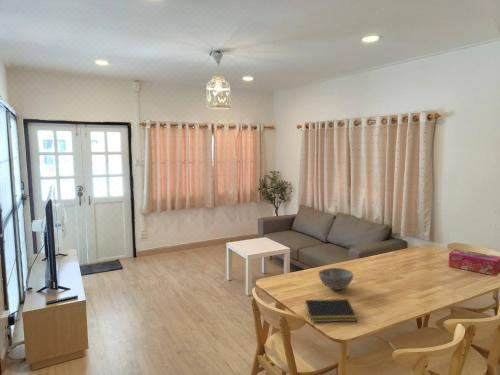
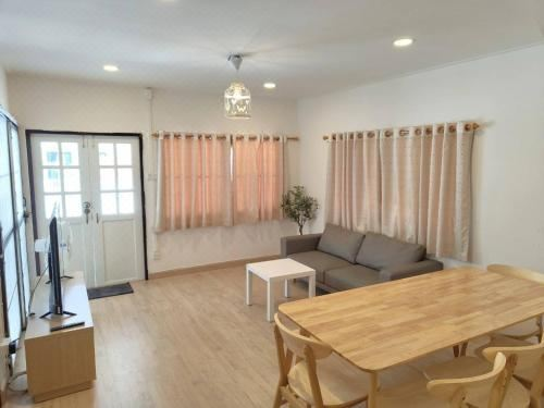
- notepad (330, 310)
- tissue box (474, 261)
- bowl (335, 280)
